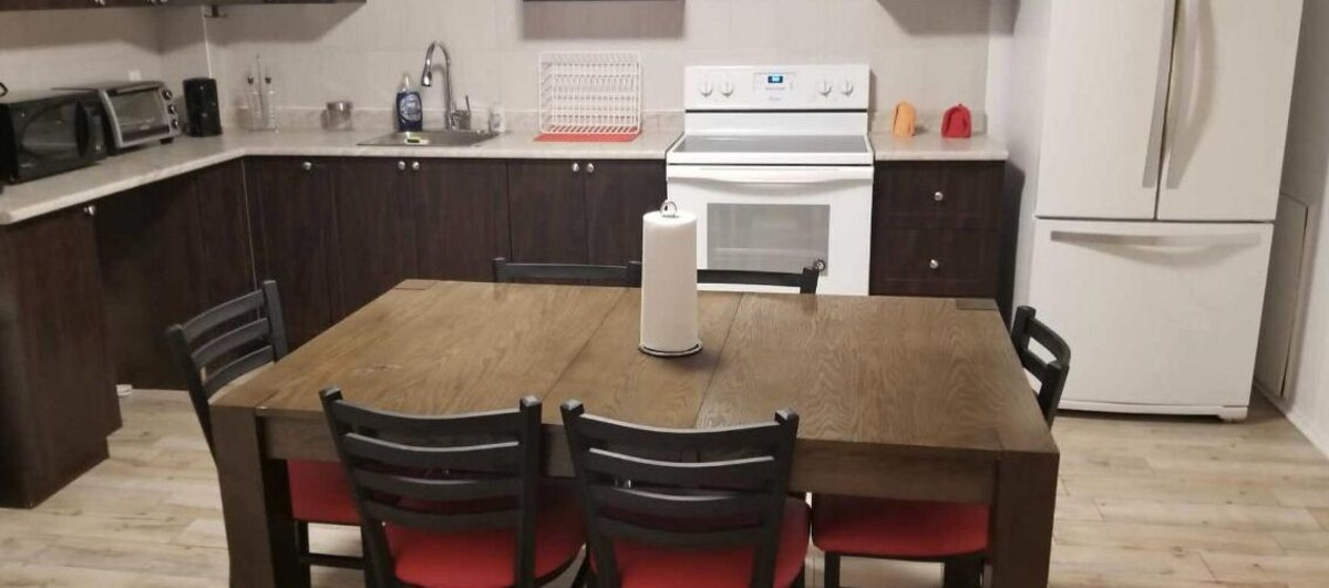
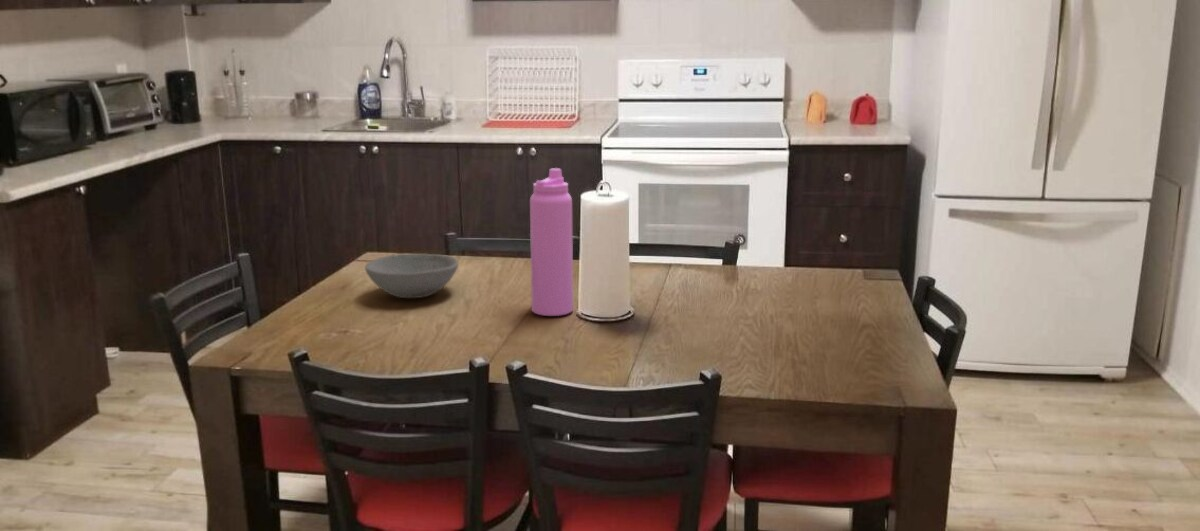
+ bowl (412, 278)
+ water bottle (551, 241)
